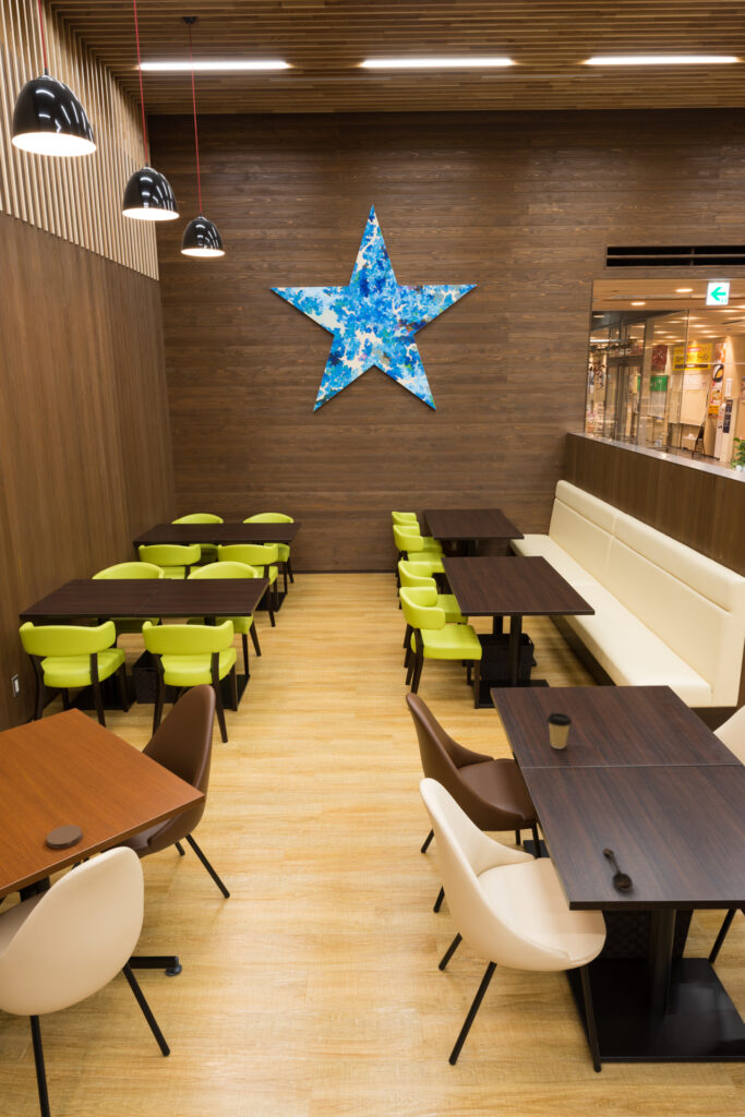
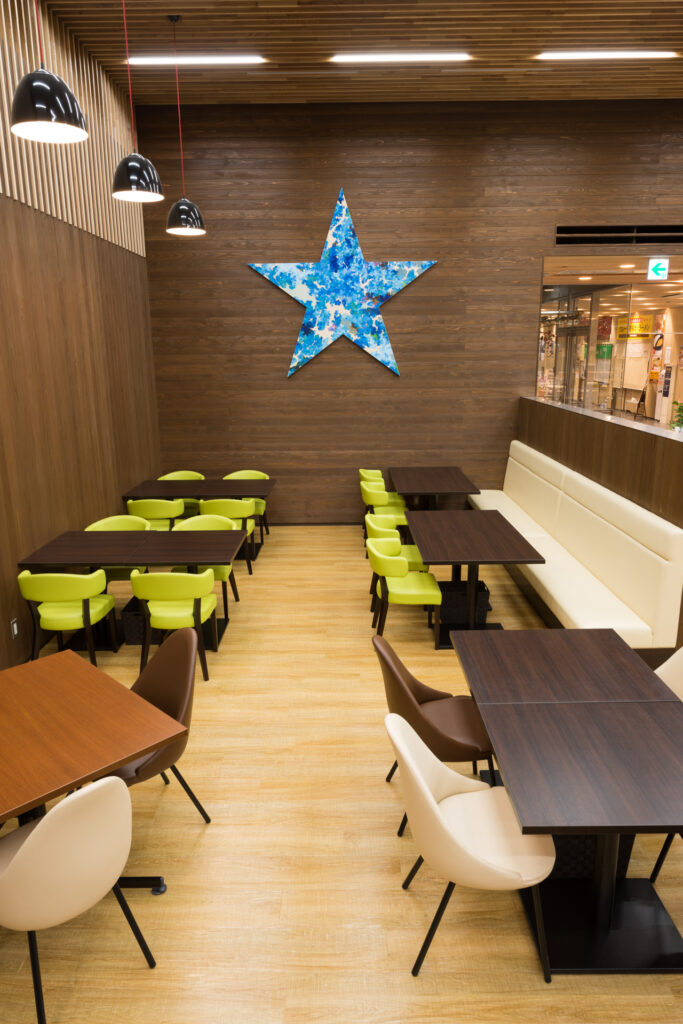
- coaster (64, 836)
- spoon (616, 867)
- coffee cup (558, 731)
